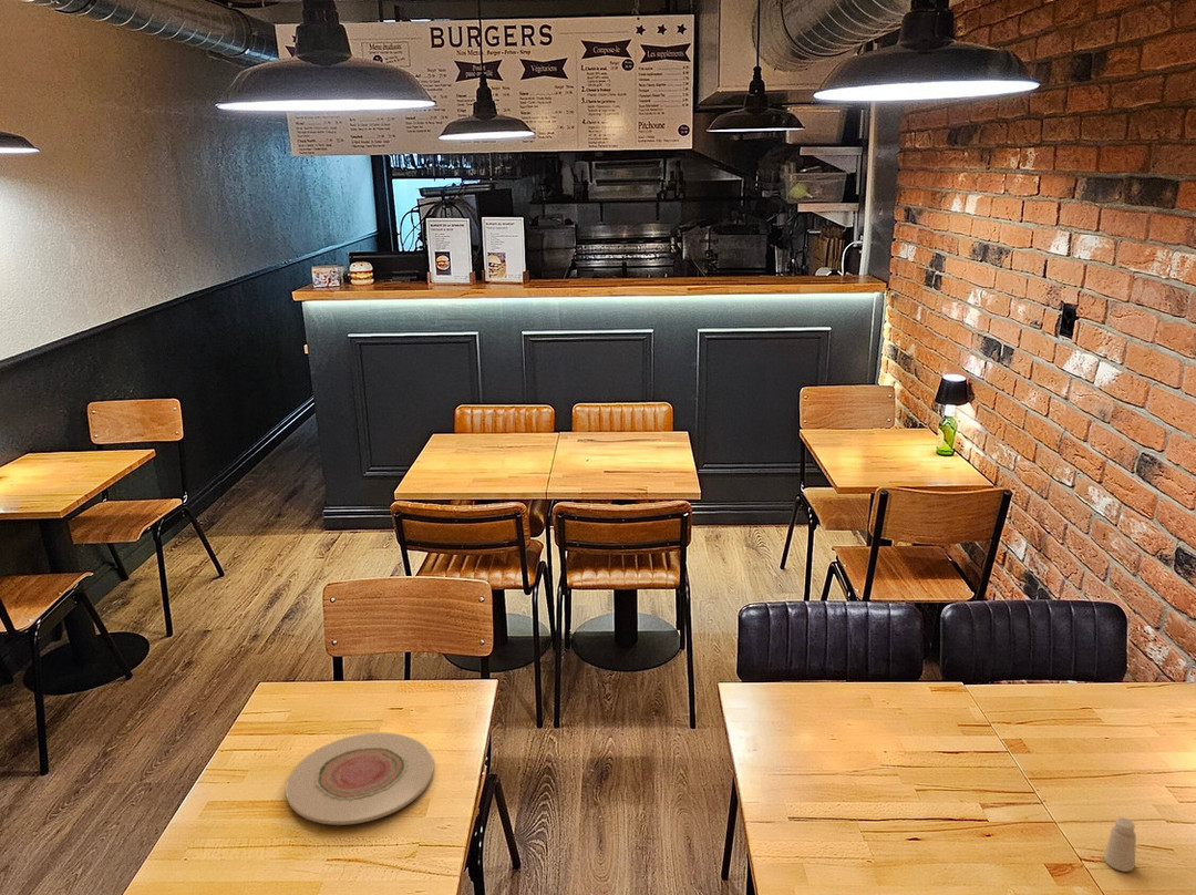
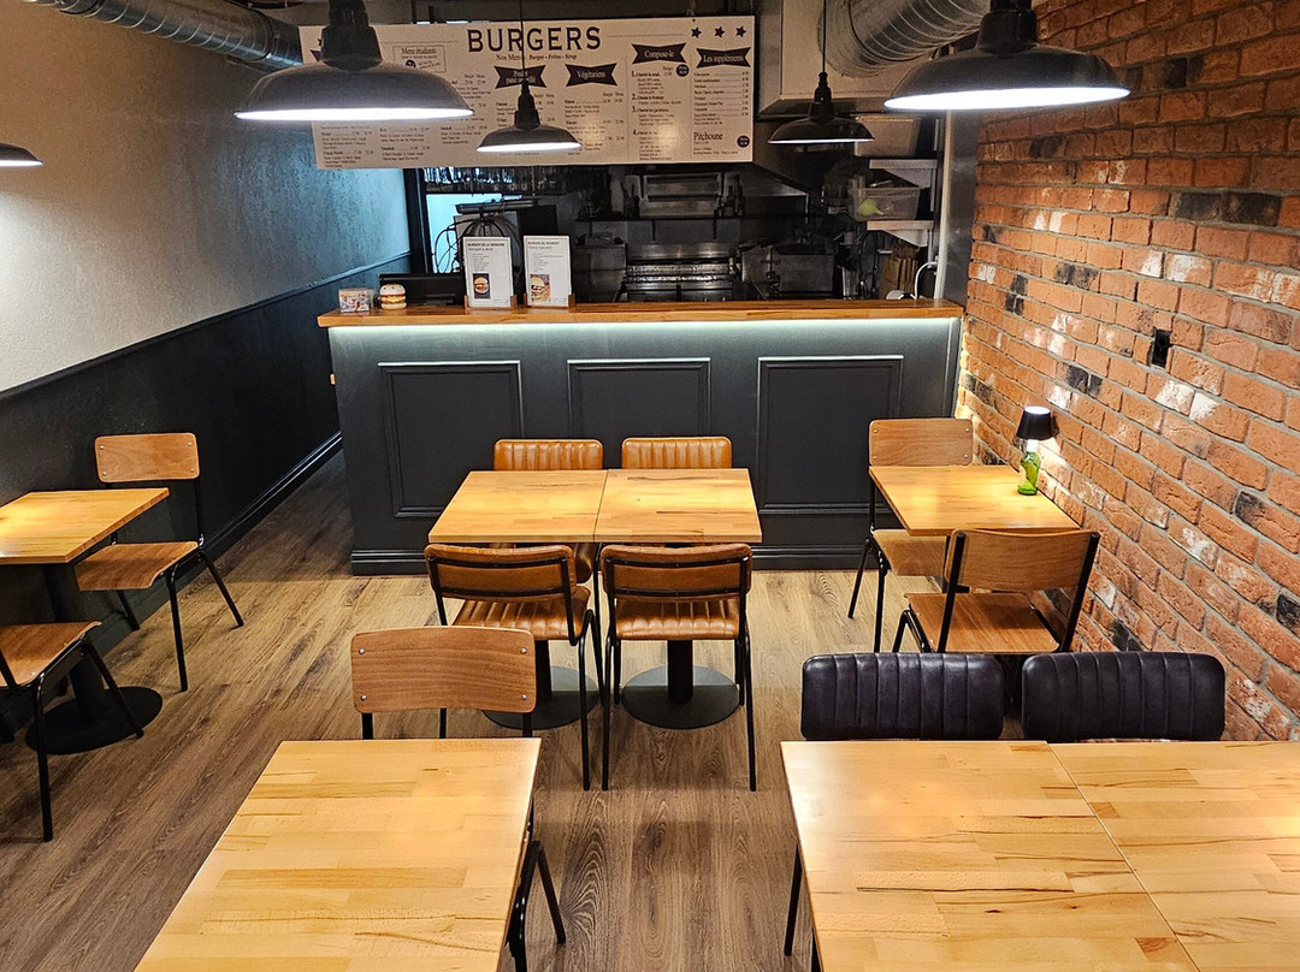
- plate (361, 774)
- saltshaker (1122, 842)
